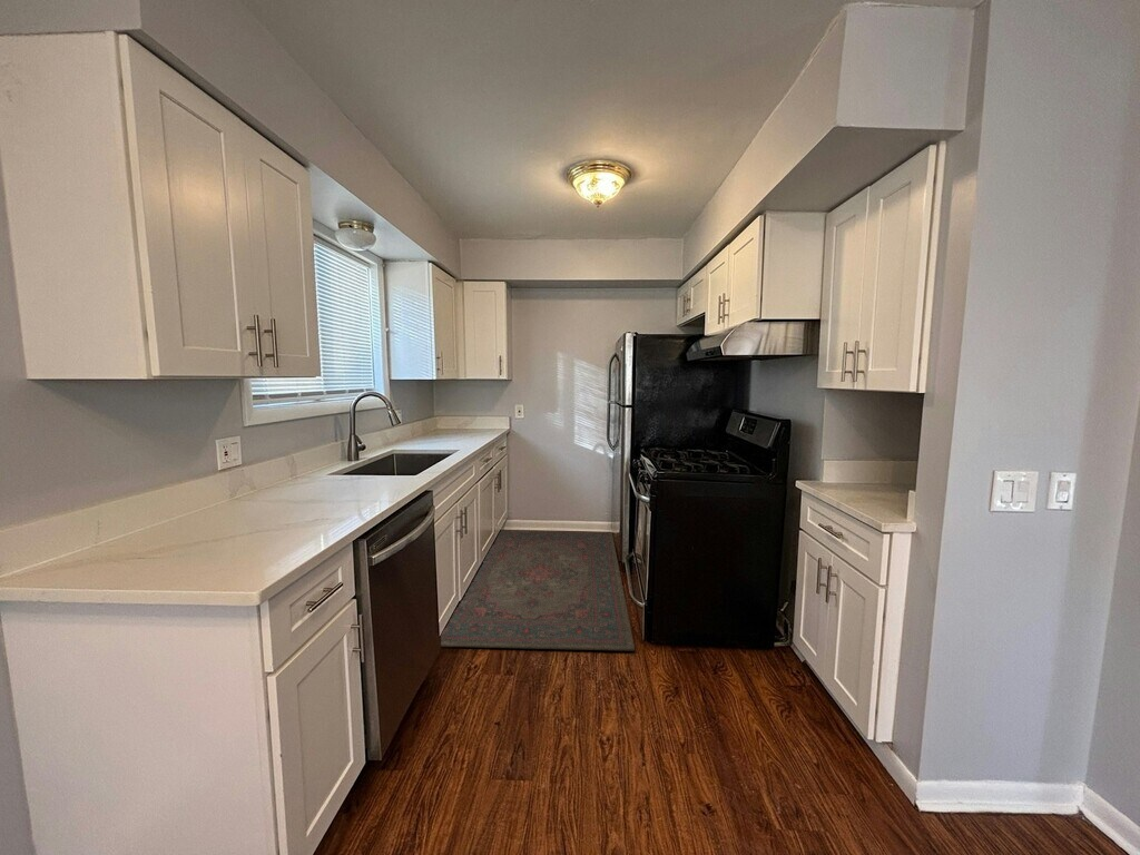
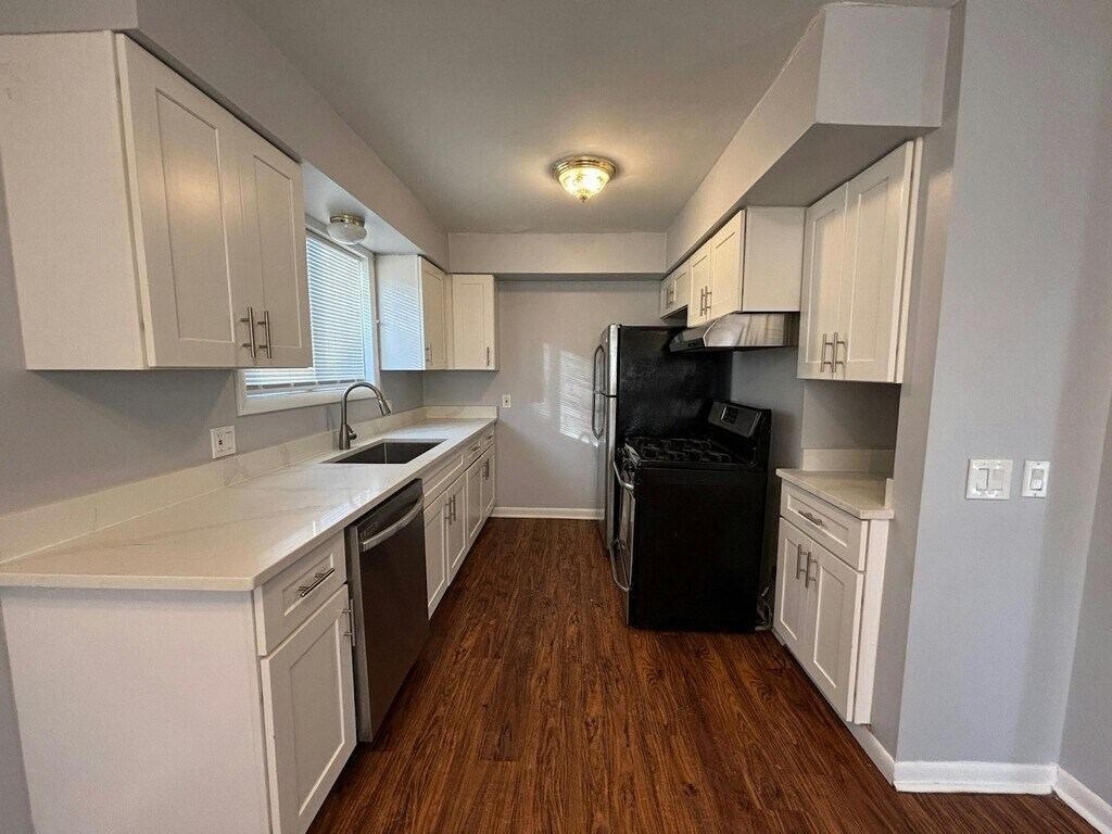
- rug (539, 573)
